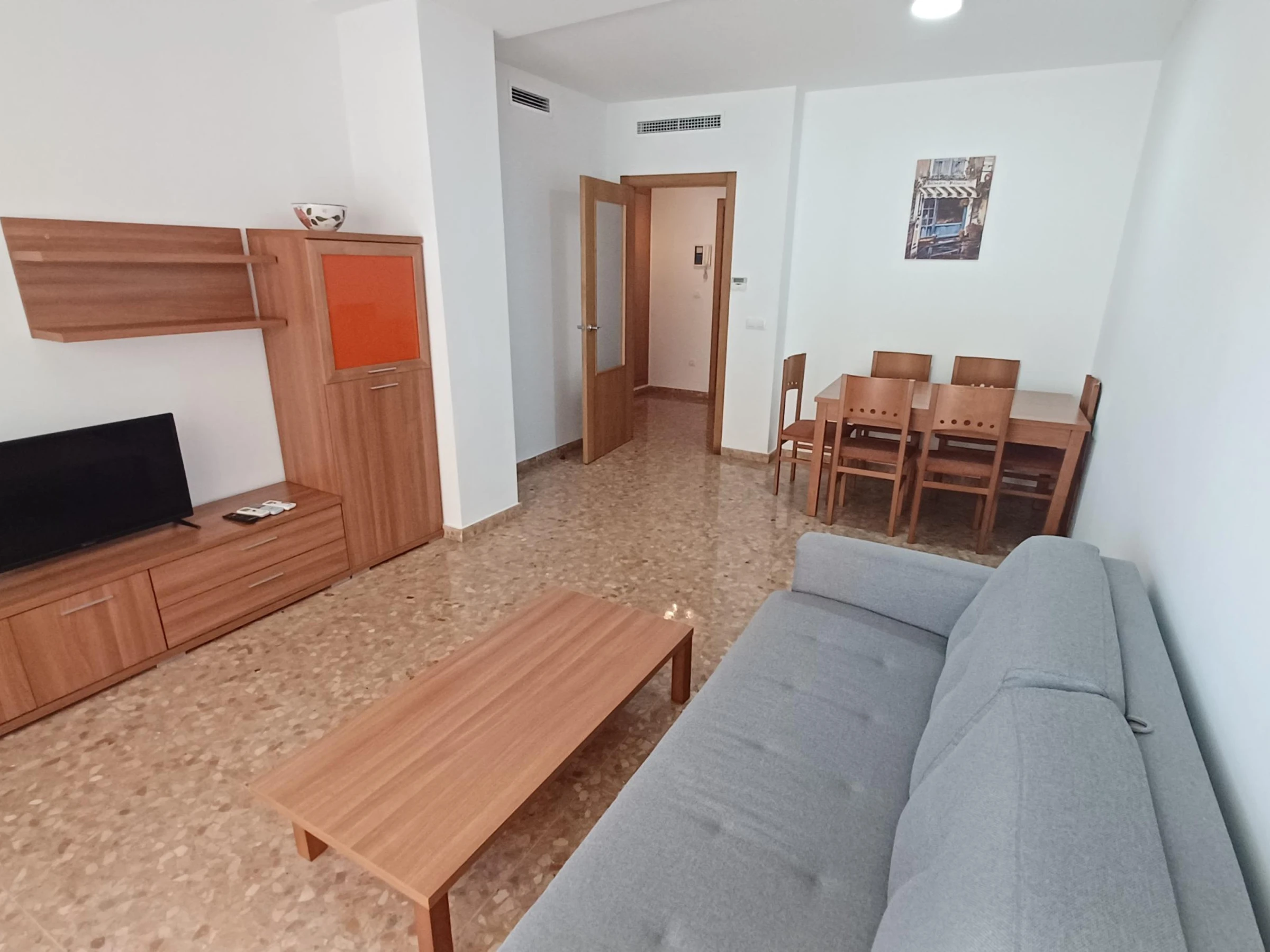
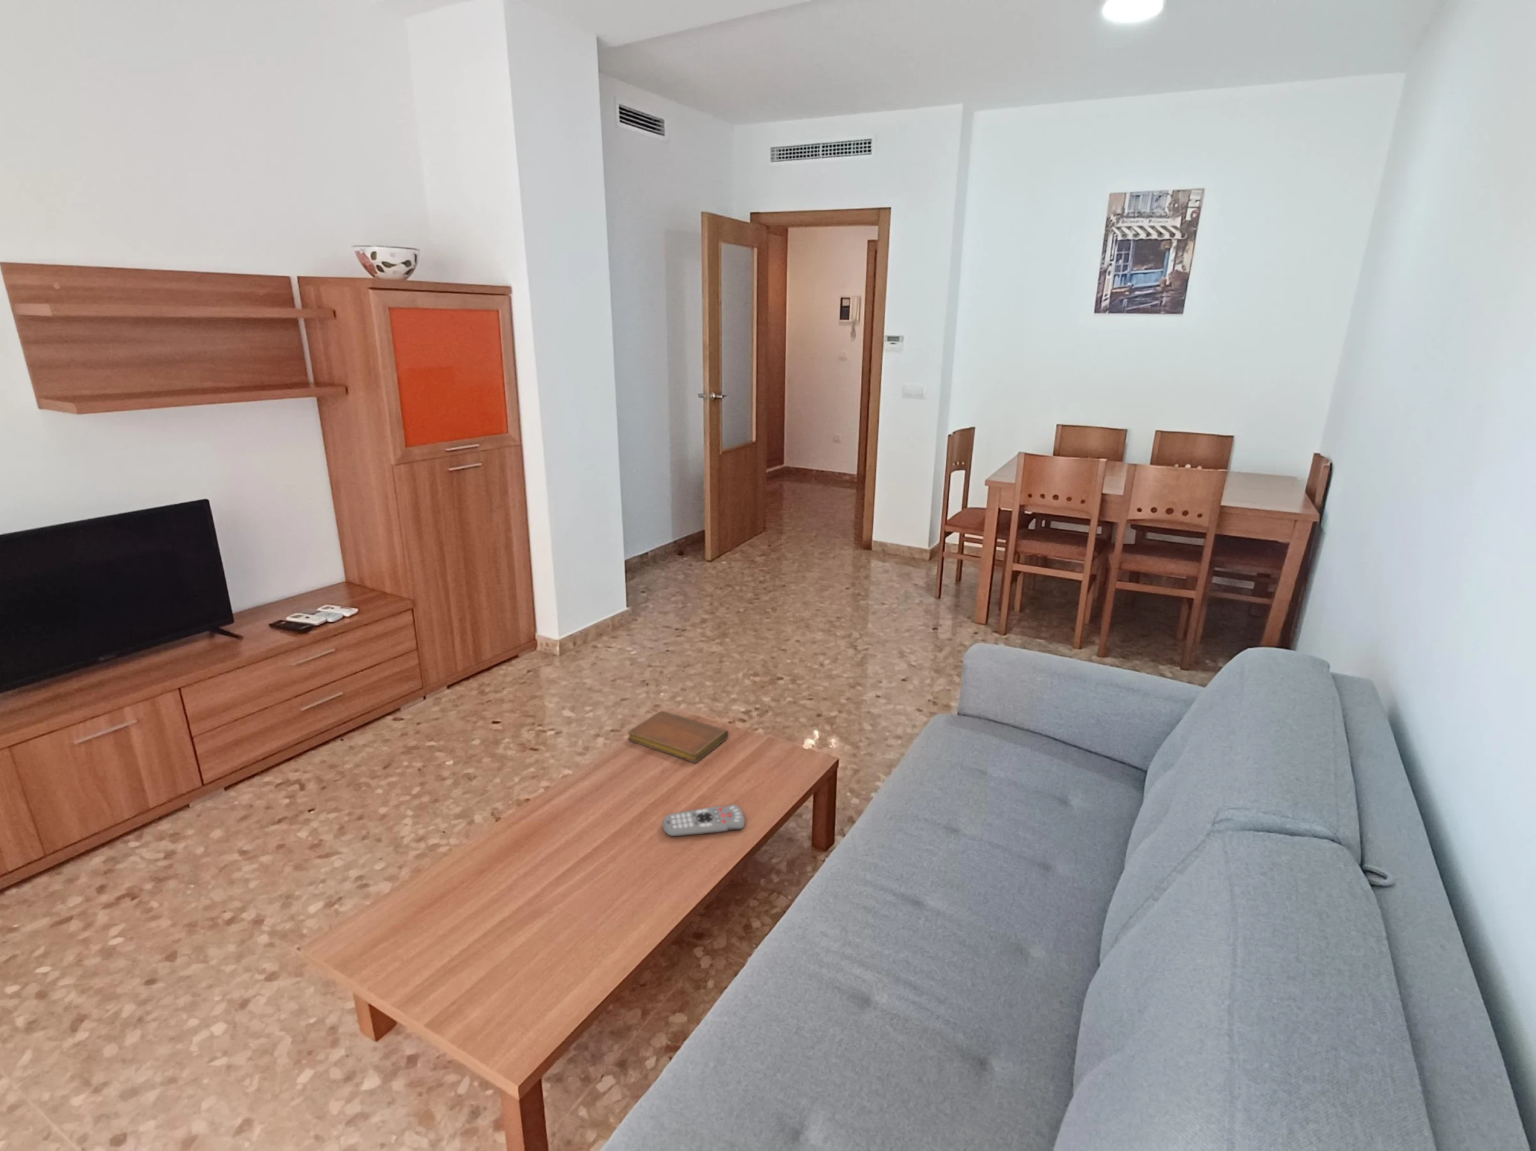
+ notebook (677, 734)
+ remote control (704, 821)
